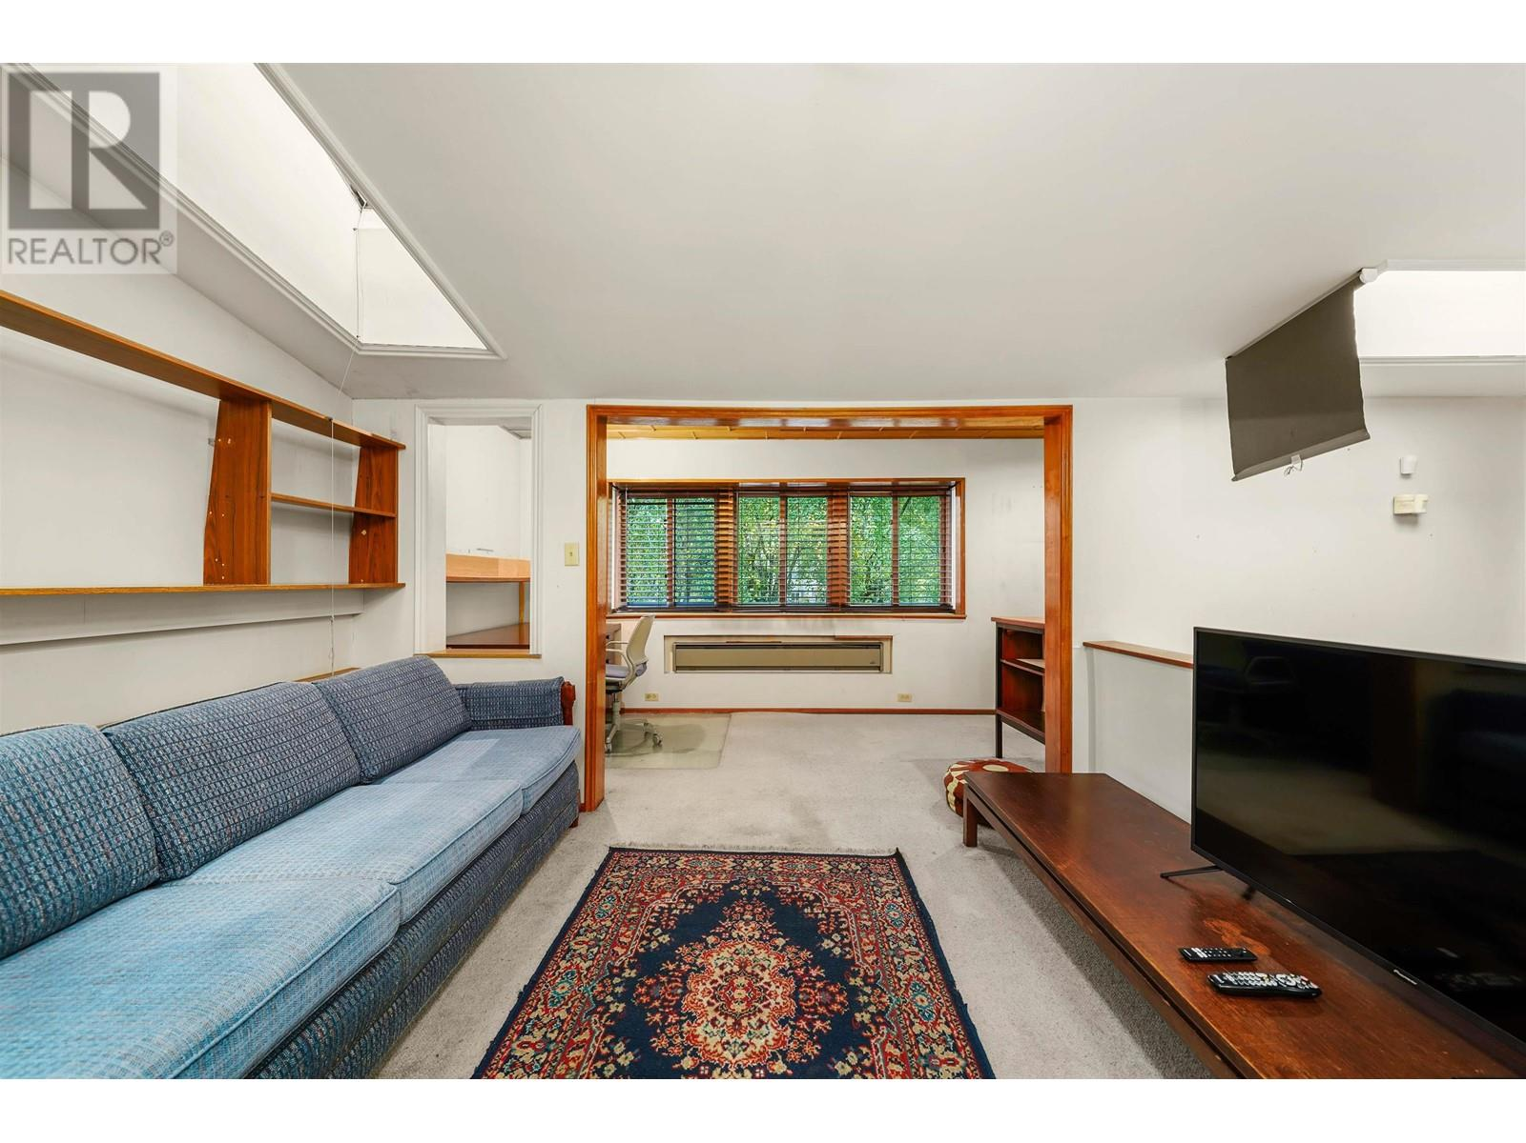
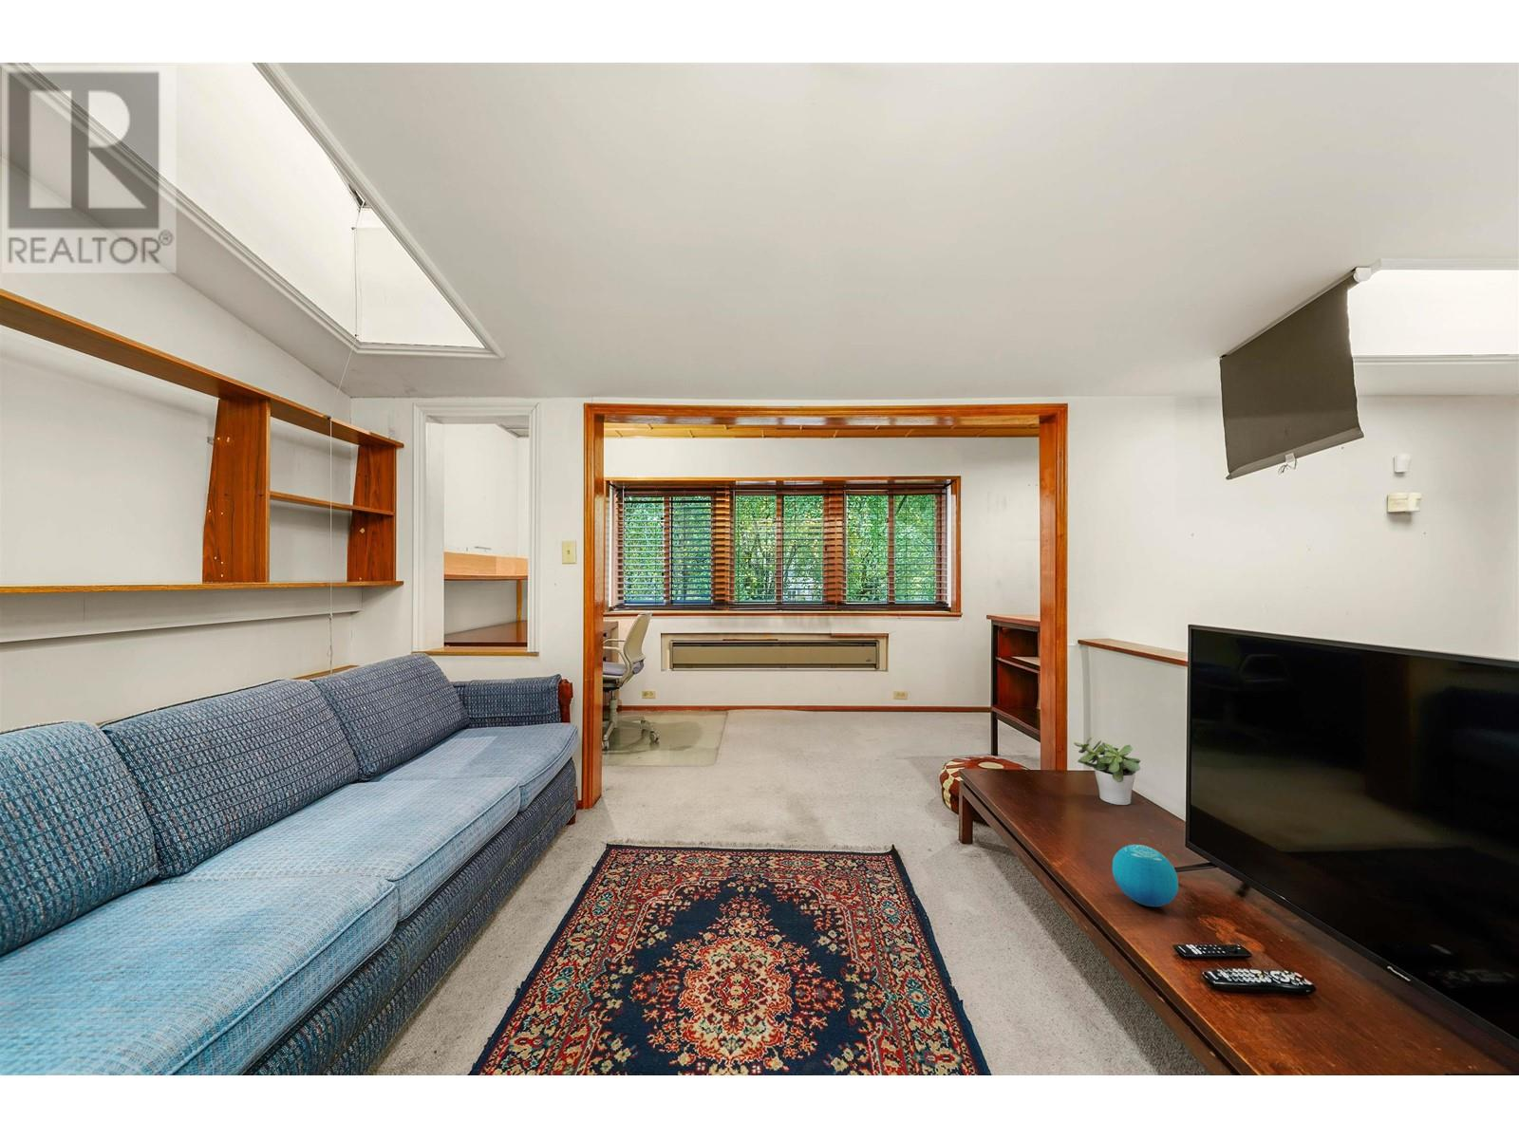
+ potted plant (1108, 769)
+ decorative orb (1143, 875)
